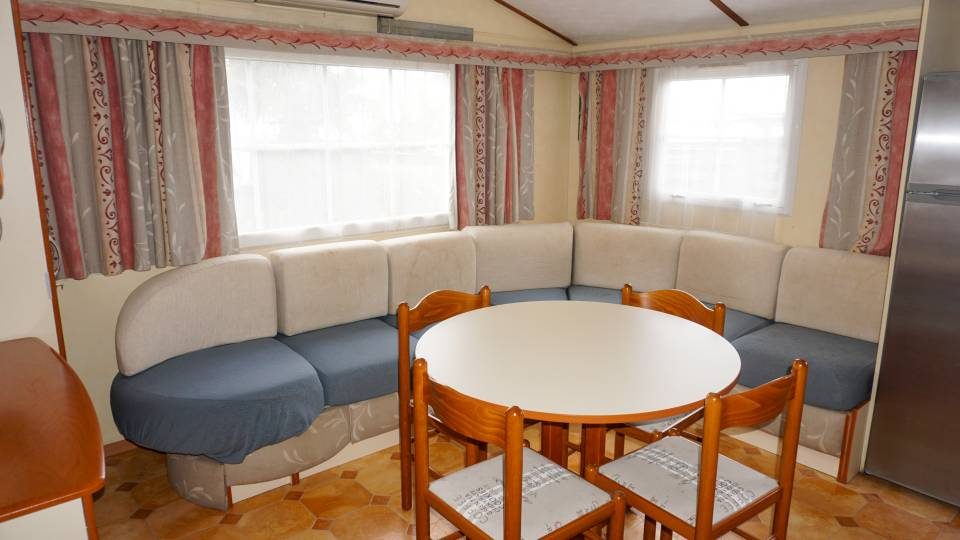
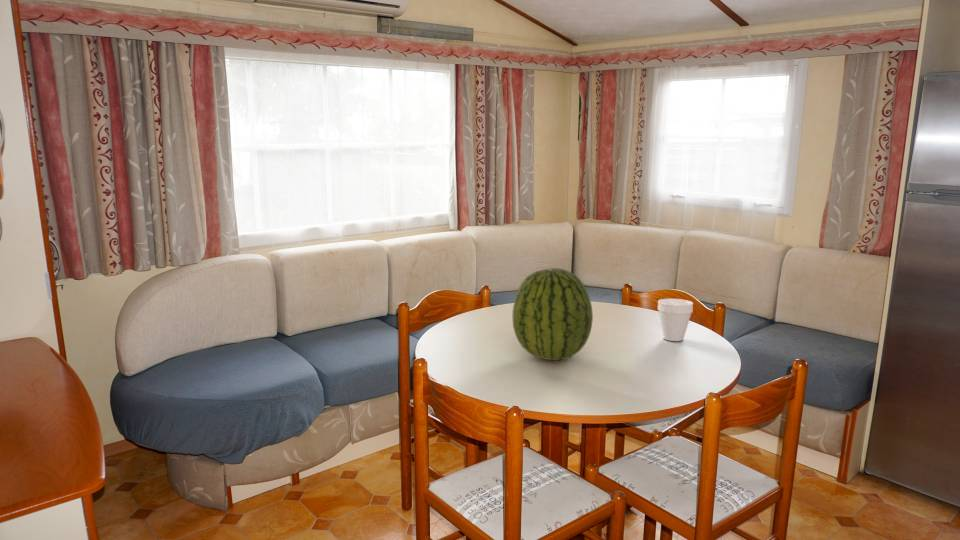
+ fruit (552, 314)
+ cup (674, 320)
